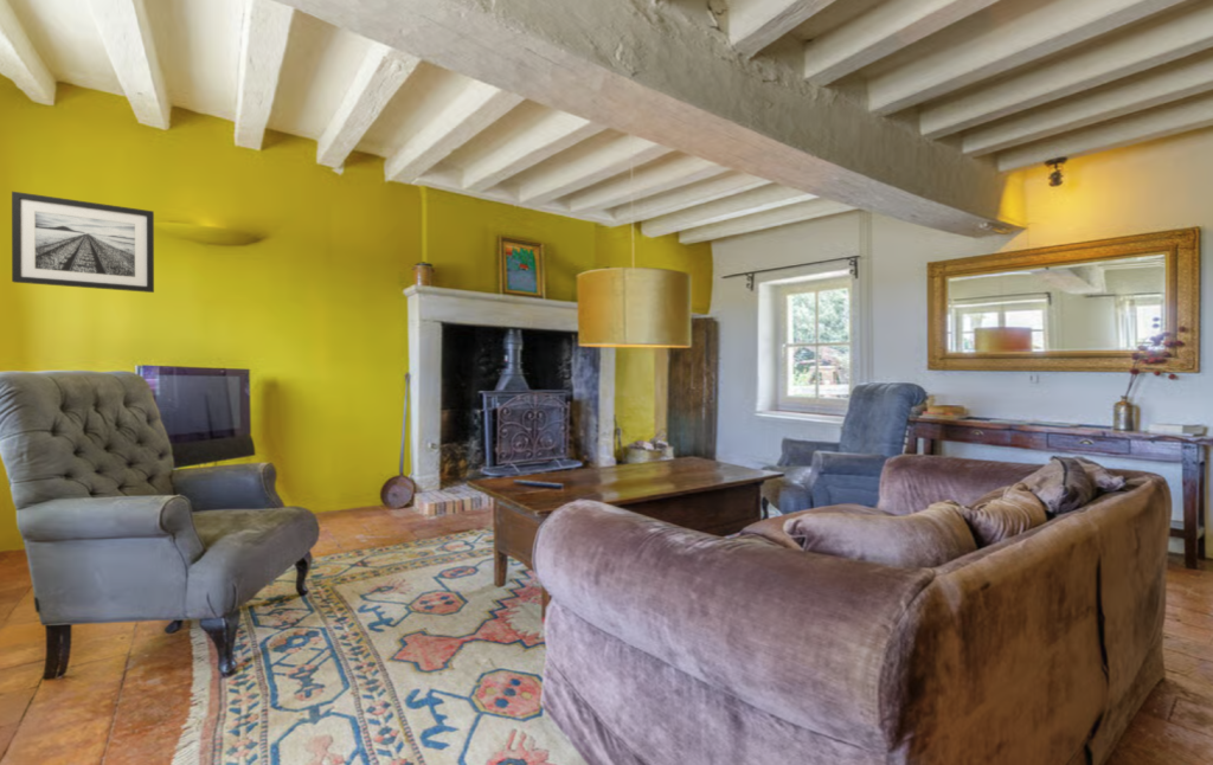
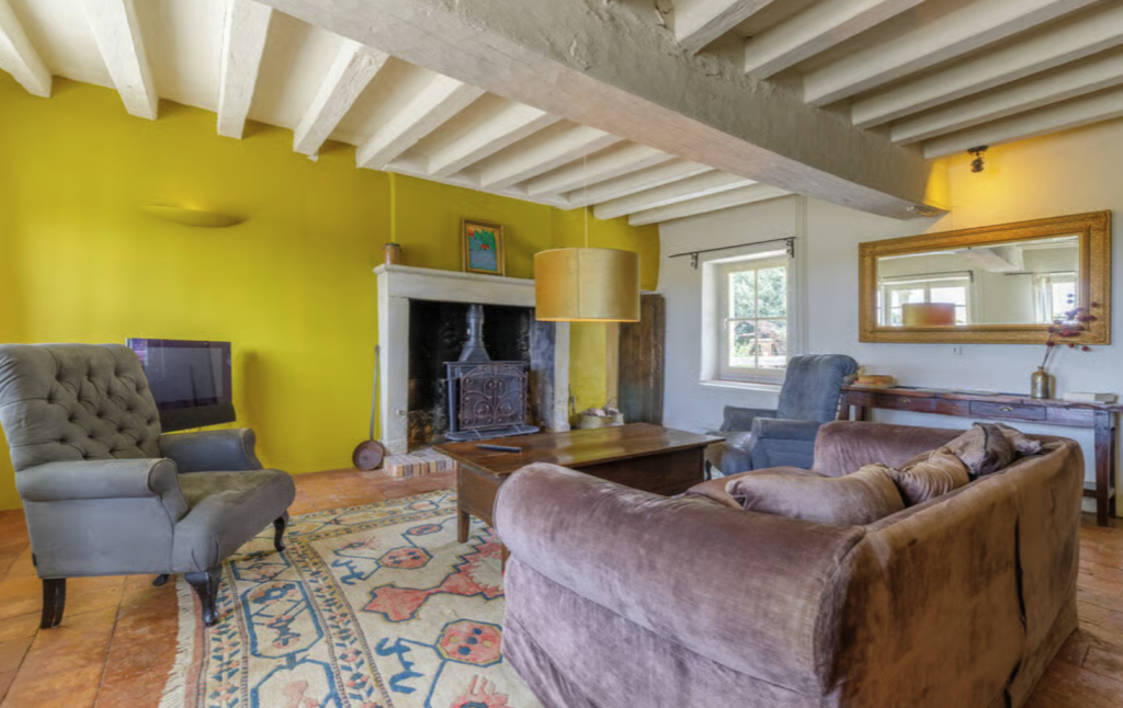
- wall art (86, 244)
